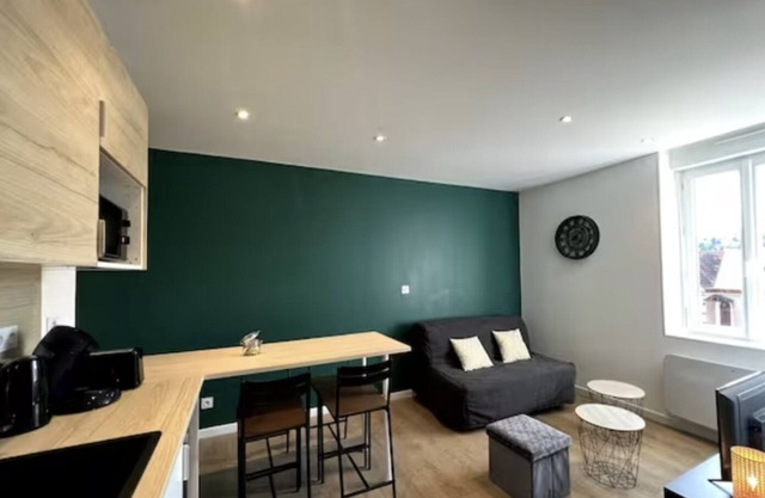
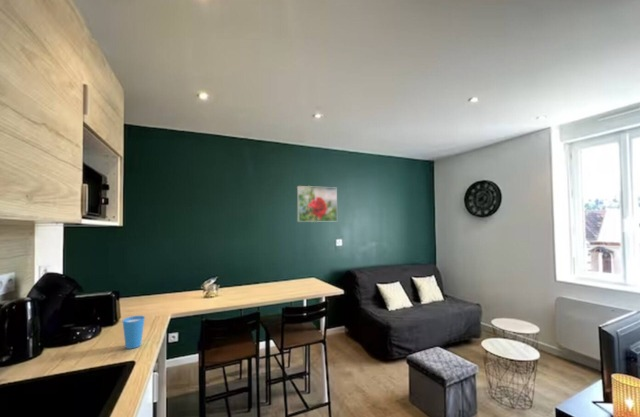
+ cup (133, 332)
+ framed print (317, 204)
